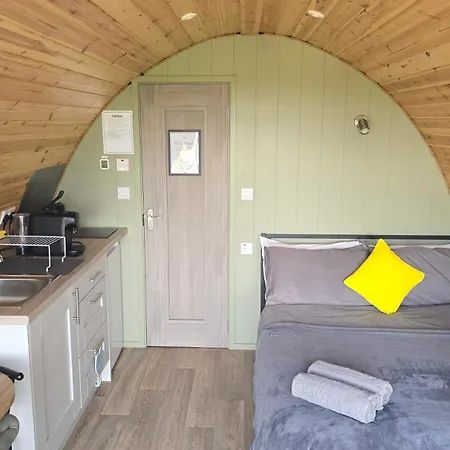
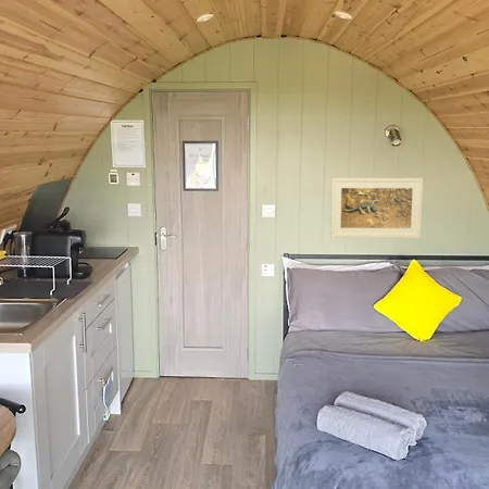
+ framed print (376, 208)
